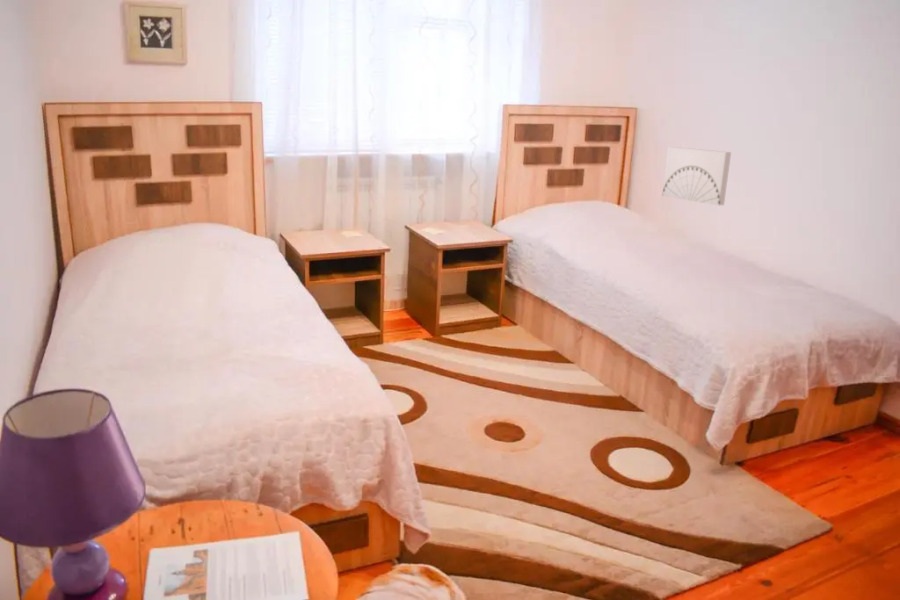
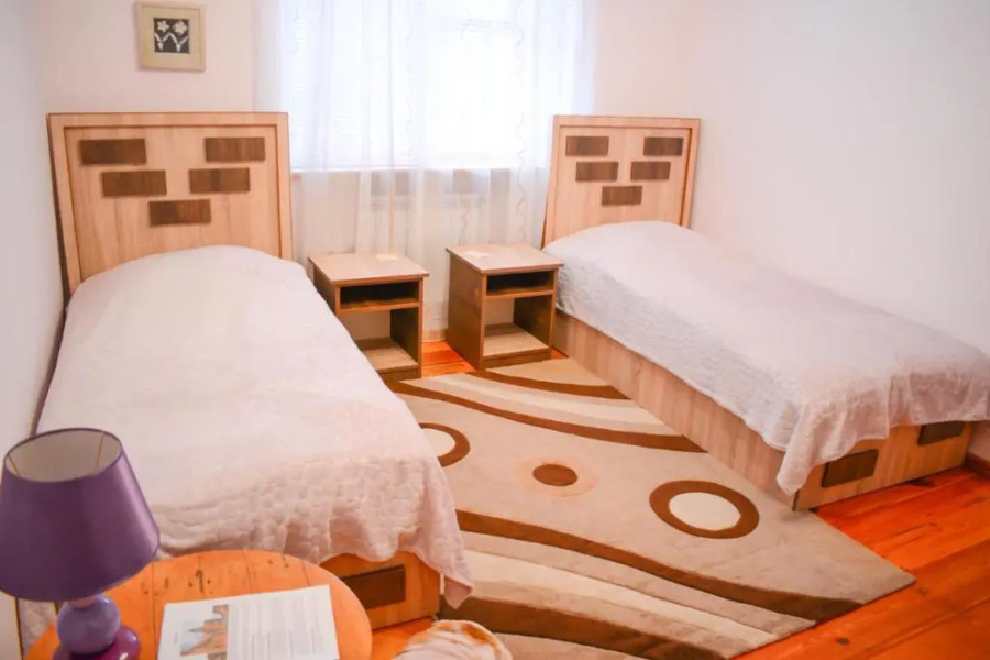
- wall art (694, 175)
